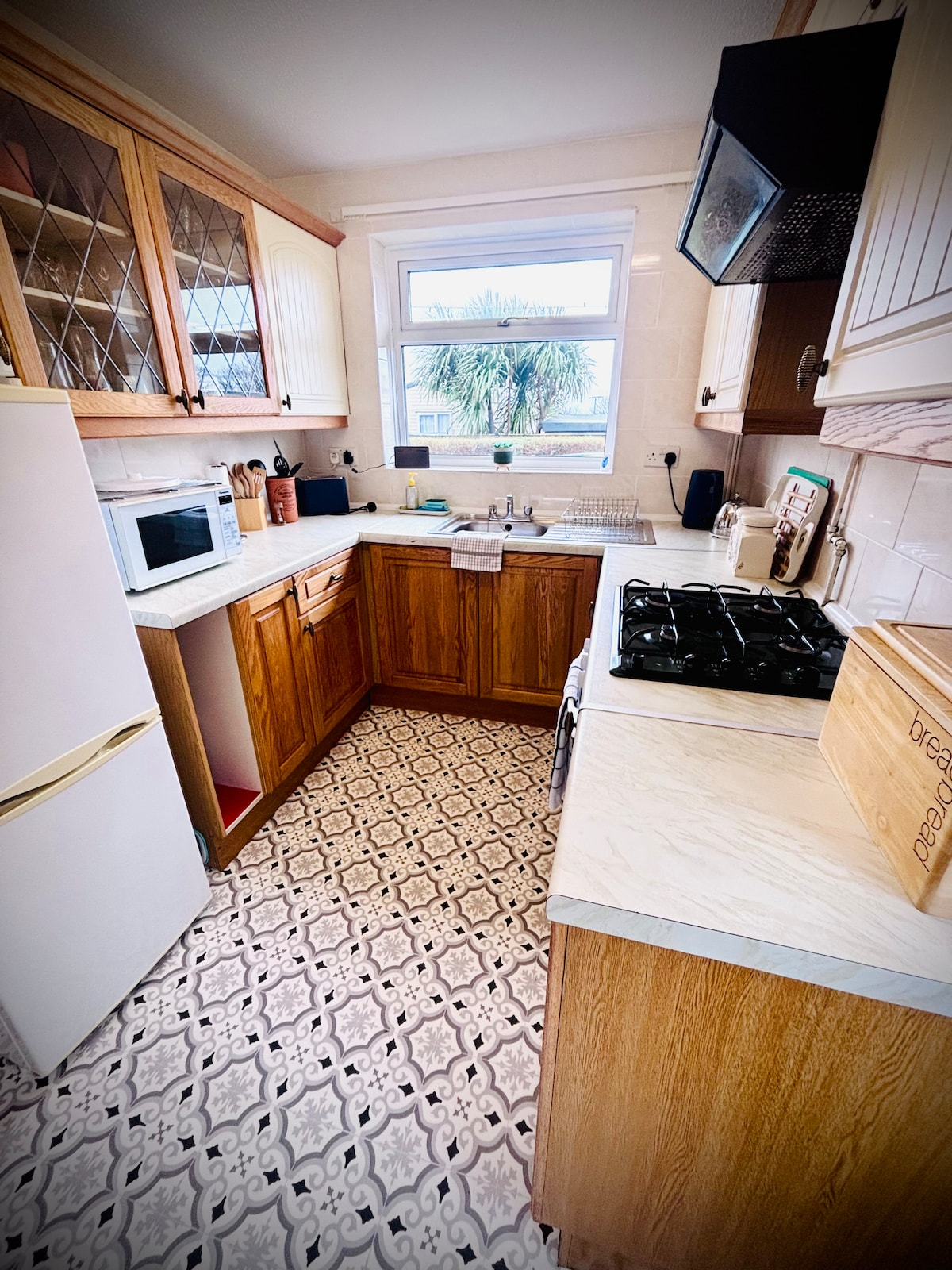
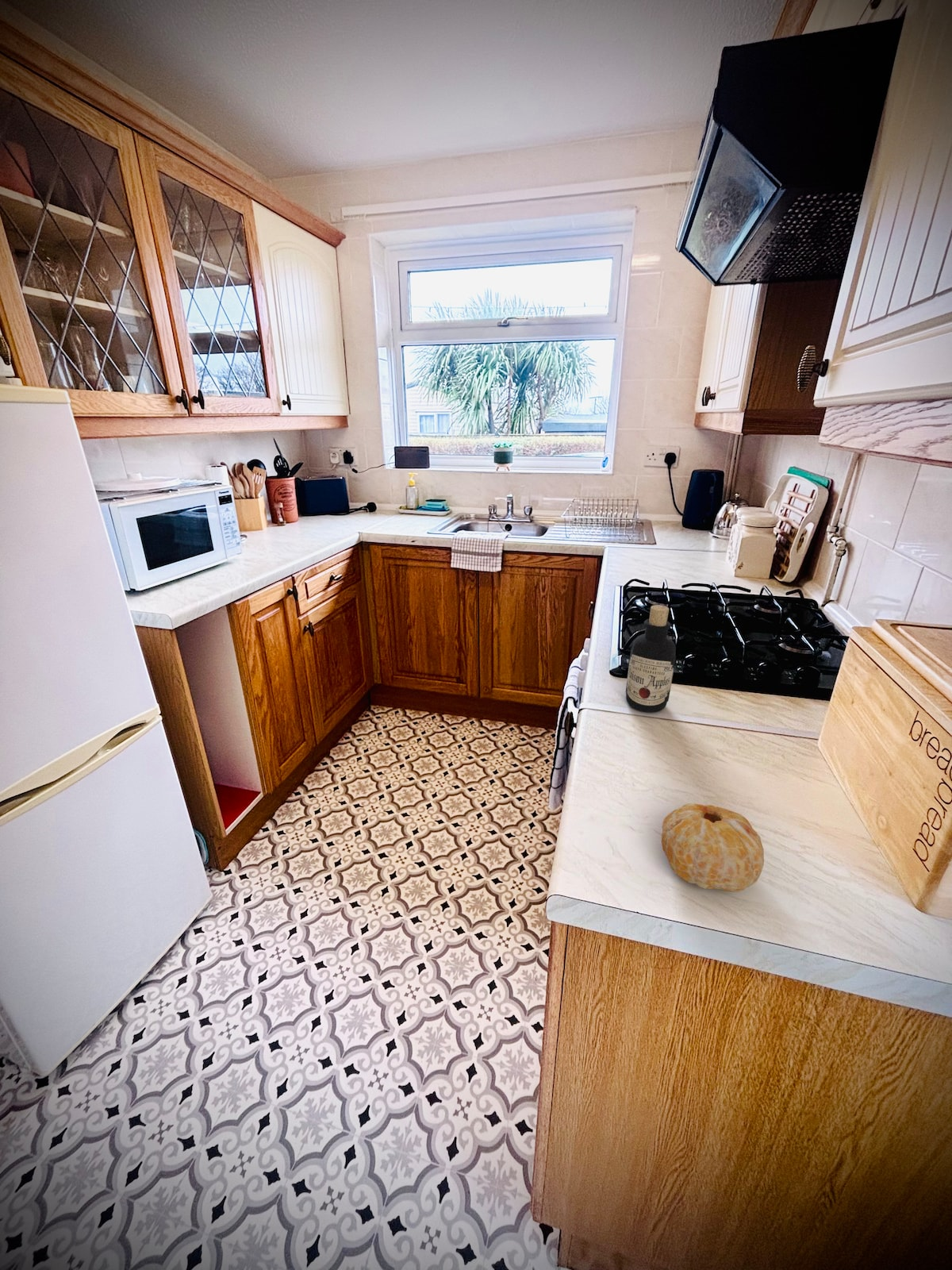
+ bottle (652, 657)
+ fruit (712, 843)
